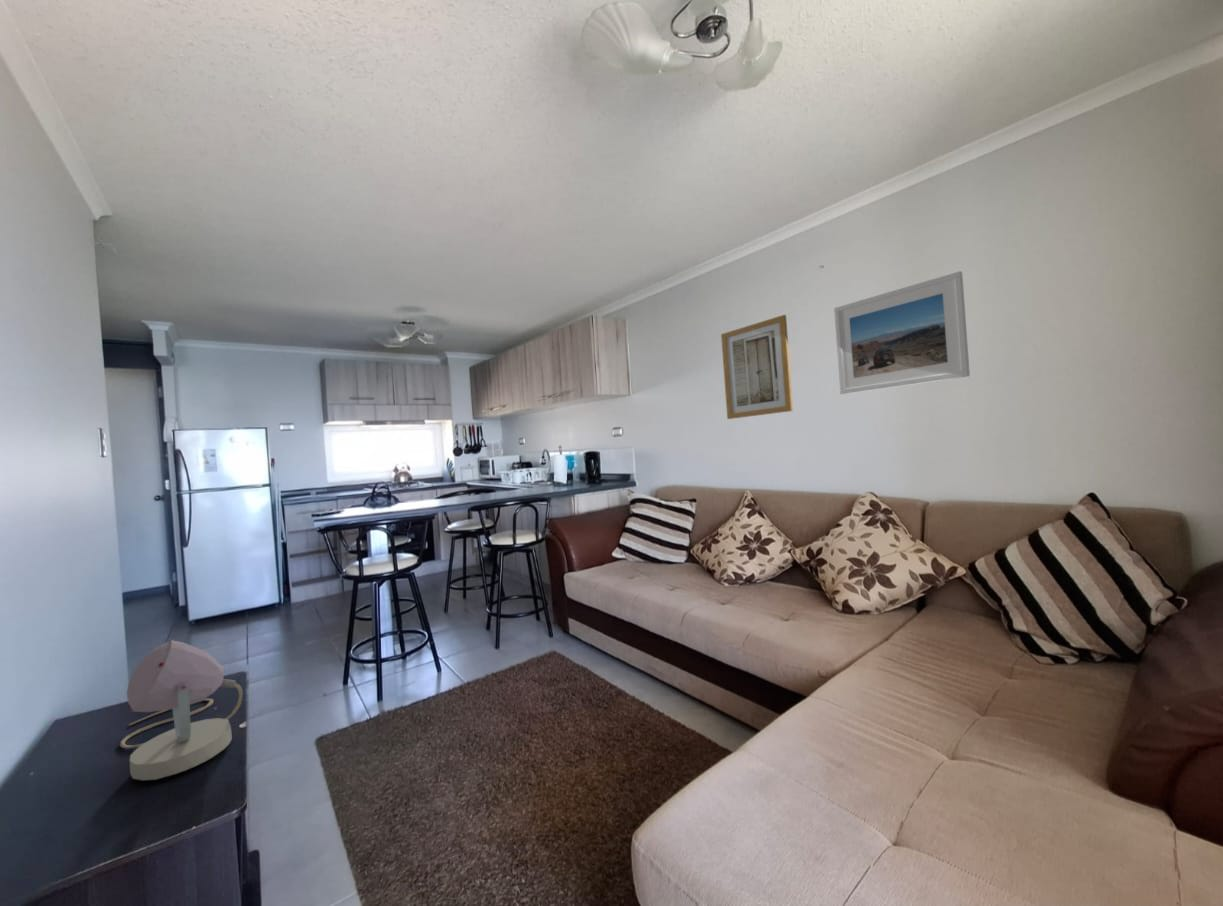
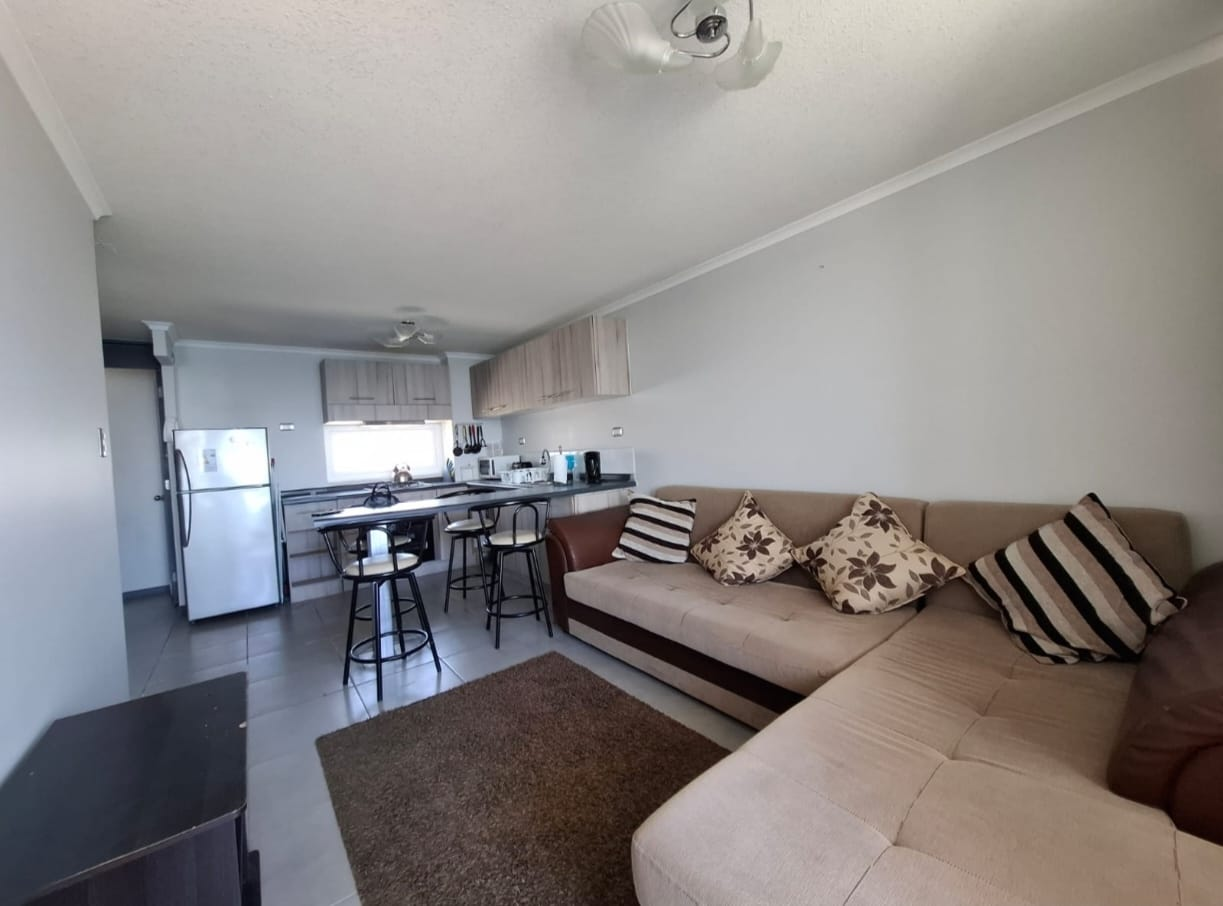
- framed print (895, 338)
- wall art (754, 370)
- table lamp (178, 681)
